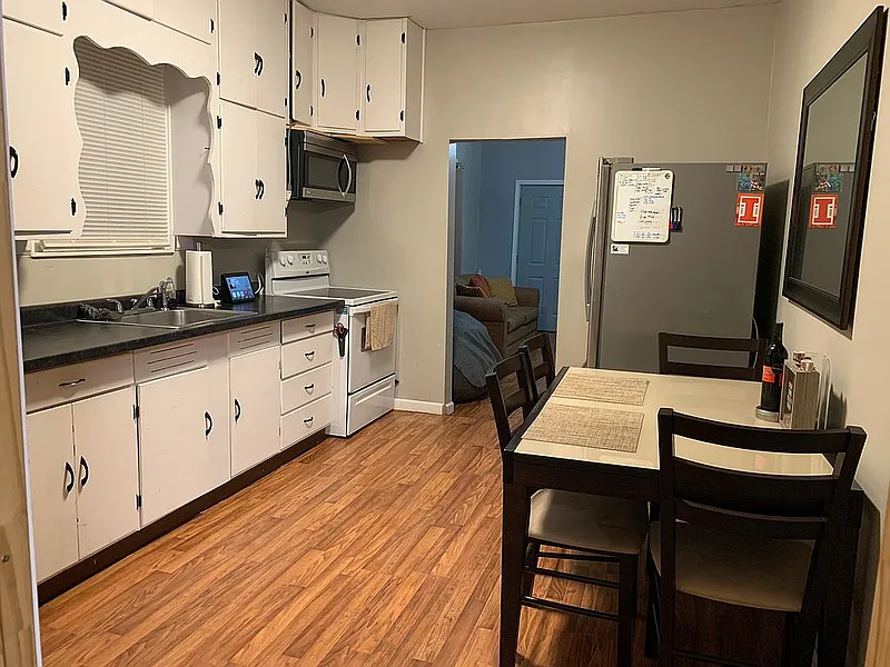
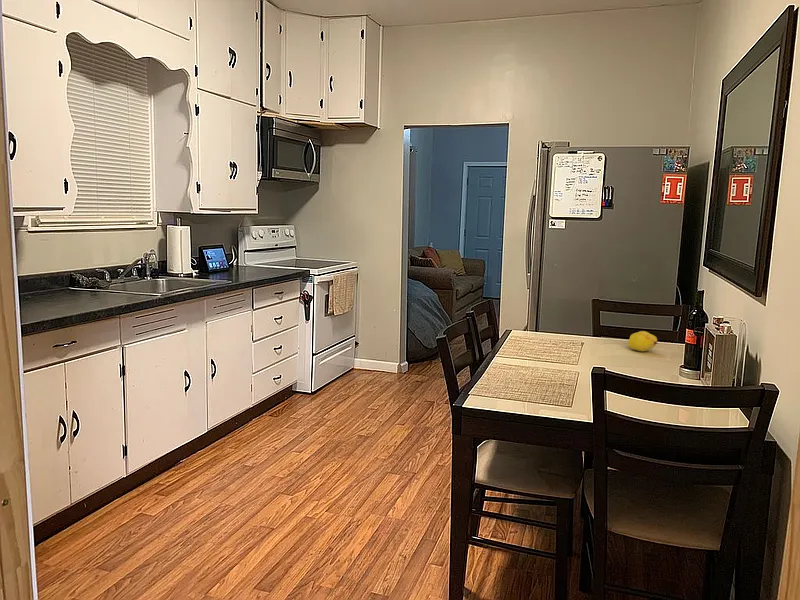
+ fruit (643, 341)
